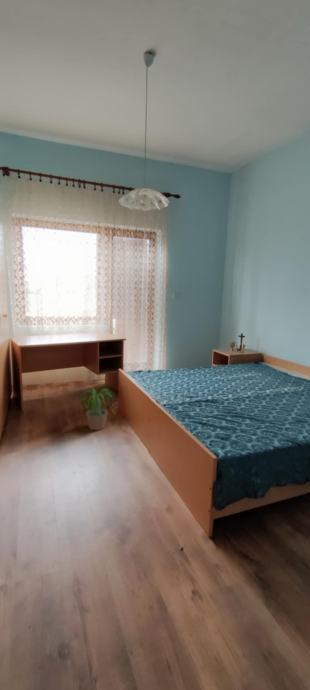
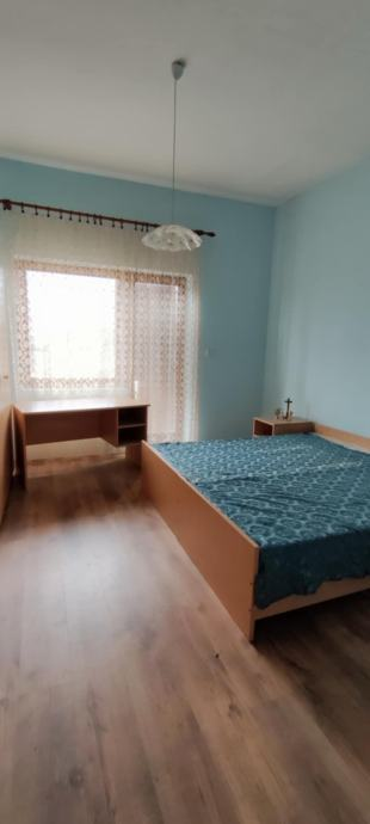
- potted plant (100, 409)
